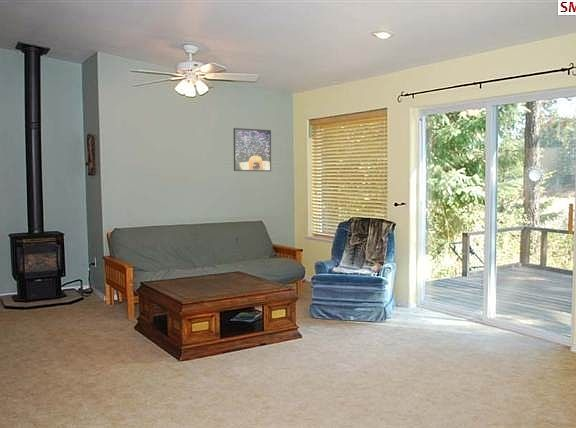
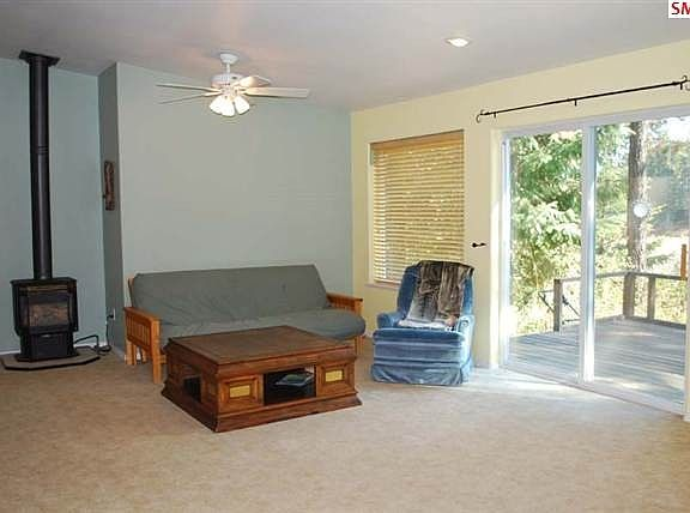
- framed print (252, 150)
